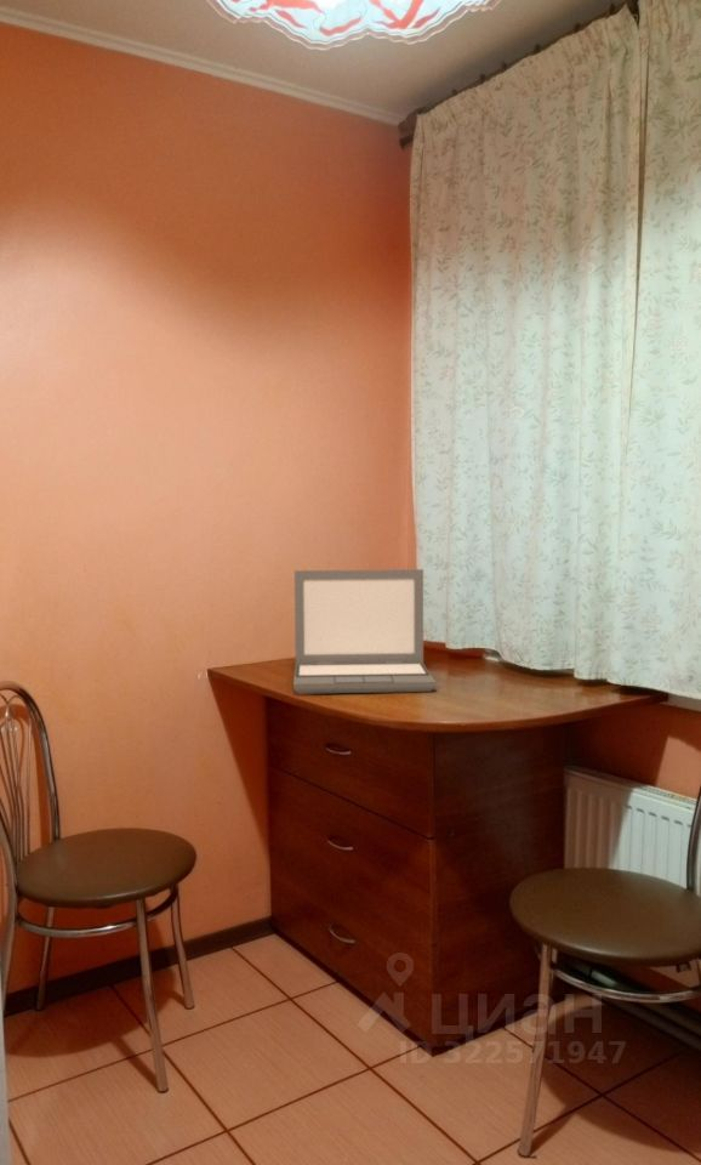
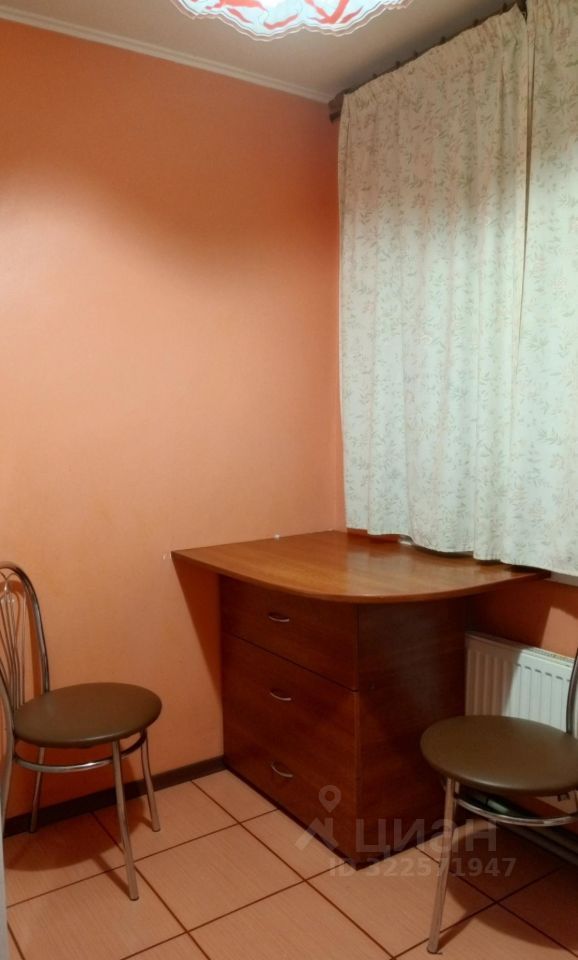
- laptop (361, 627)
